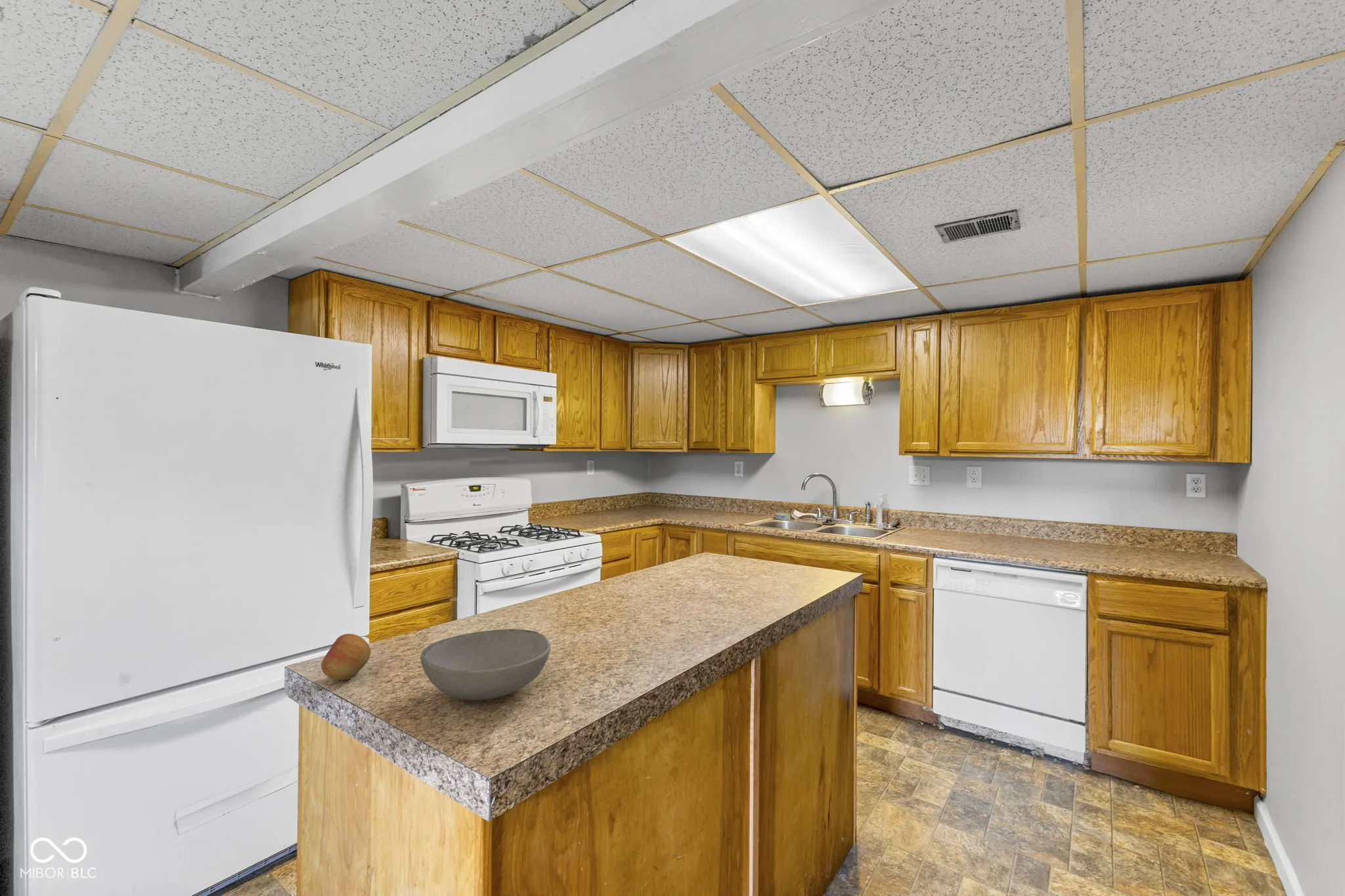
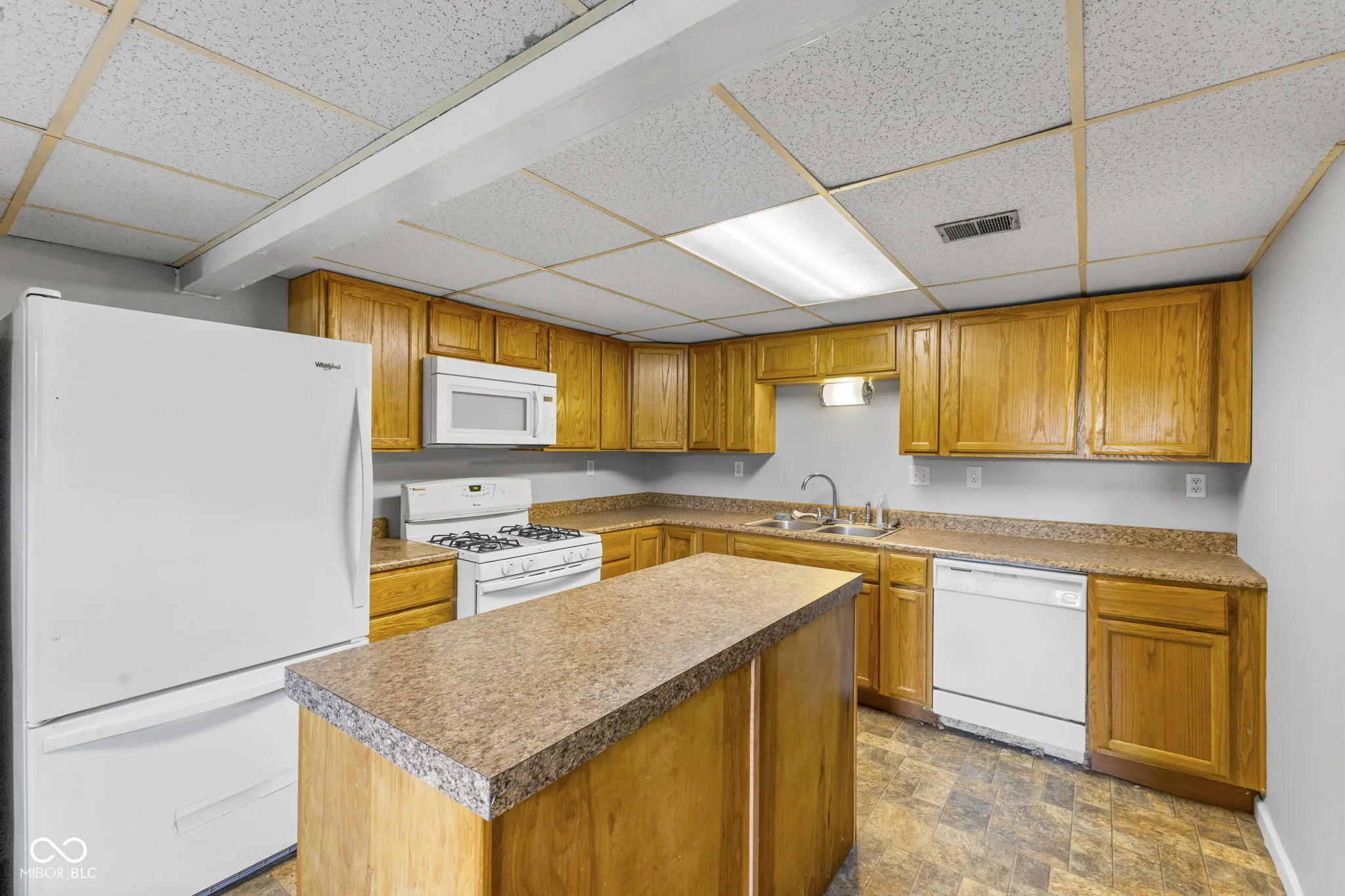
- bowl (488, 670)
- fruit (346, 656)
